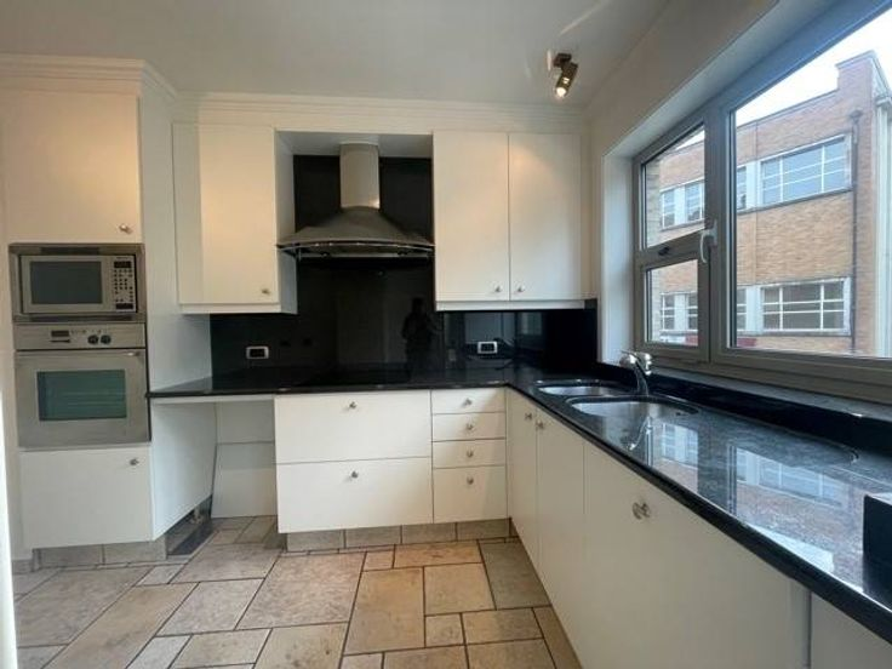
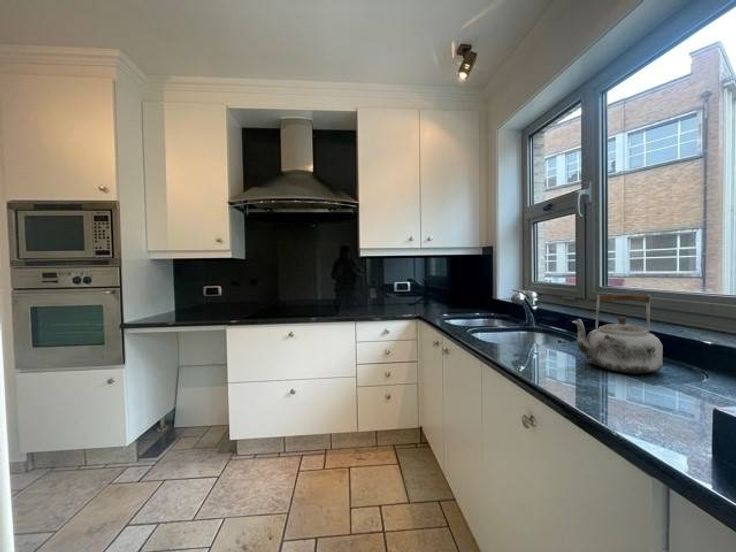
+ kettle (613, 330)
